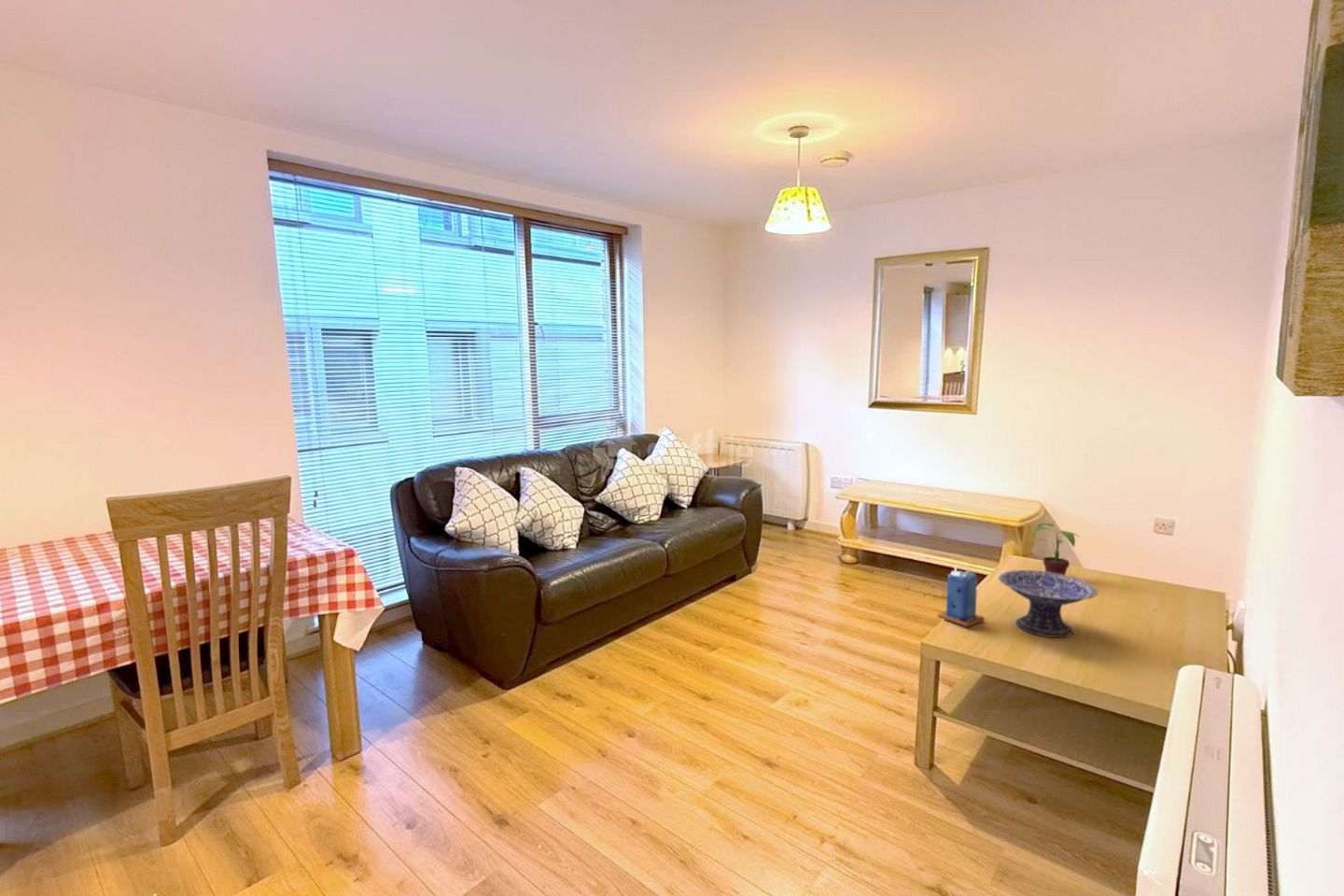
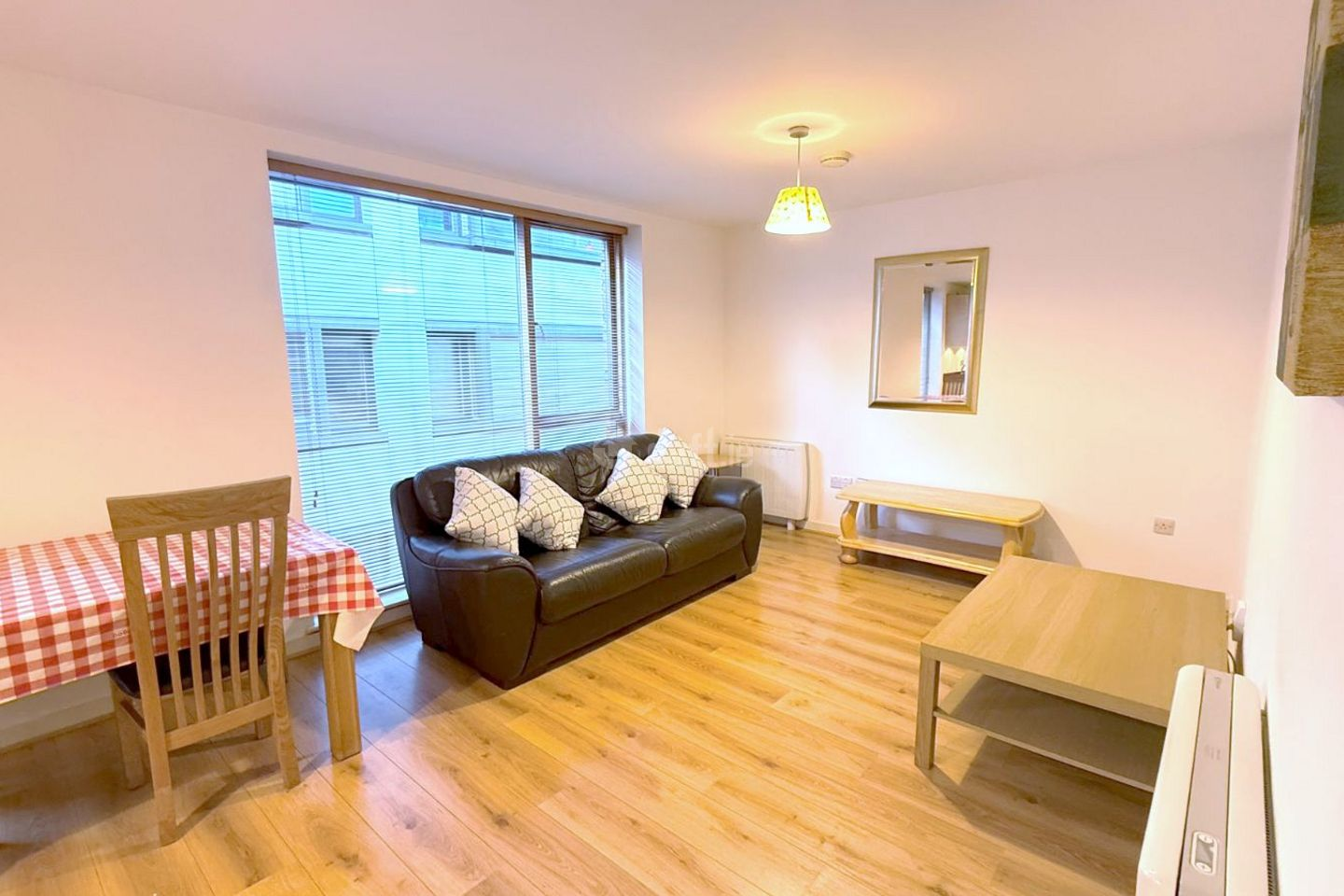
- decorative bowl (1045, 605)
- candle (961, 593)
- potted plant (1054, 552)
